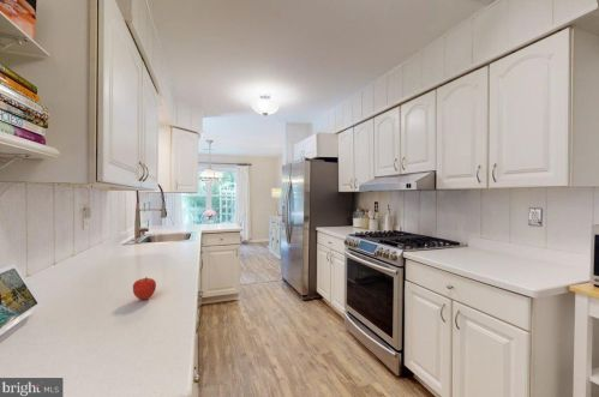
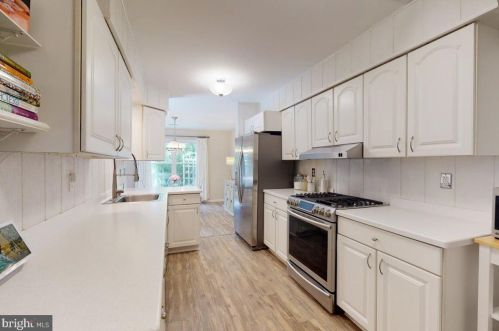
- fruit (144, 287)
